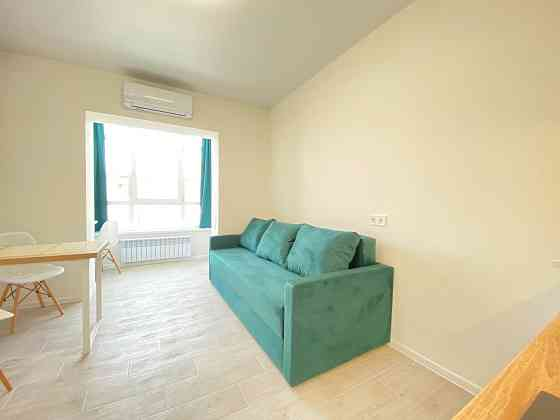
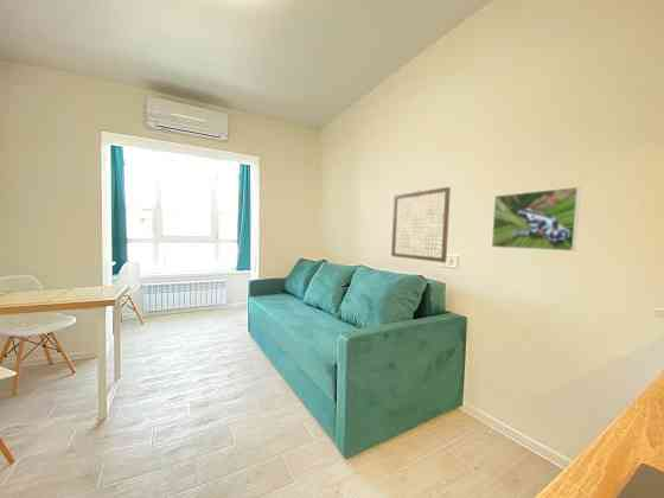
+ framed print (530, 221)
+ wall art (417, 223)
